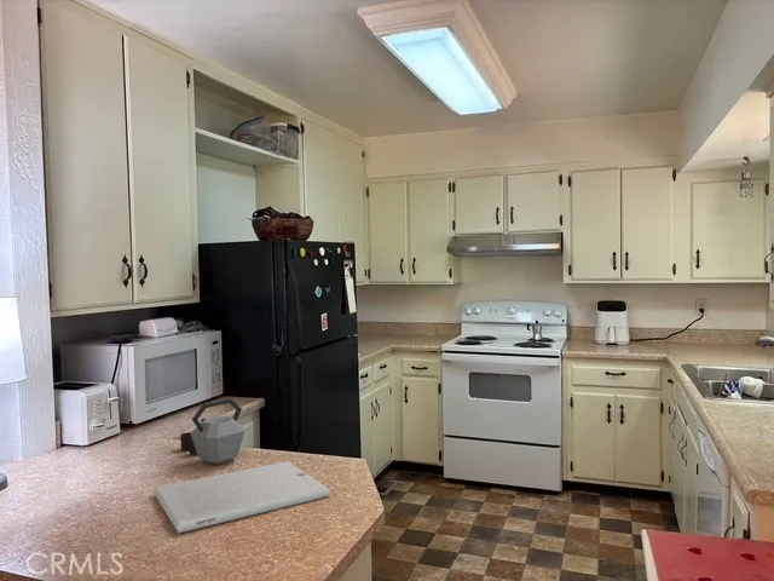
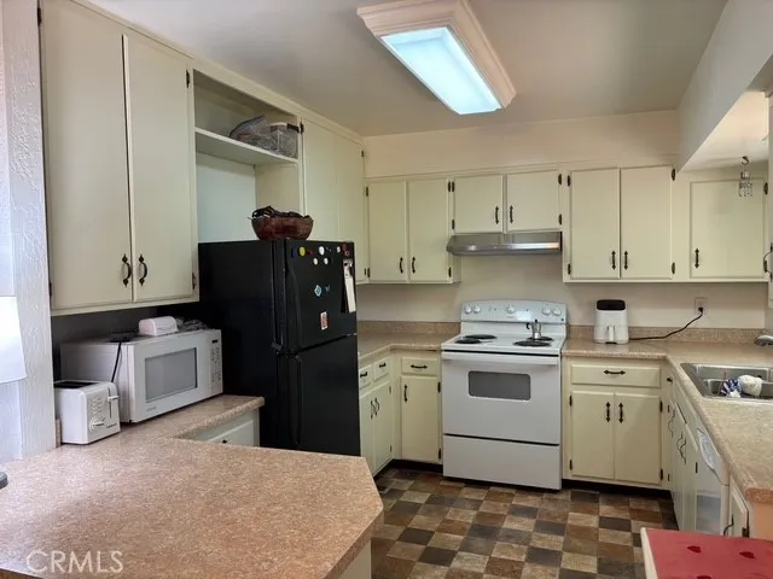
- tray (241, 491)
- kettle (204, 427)
